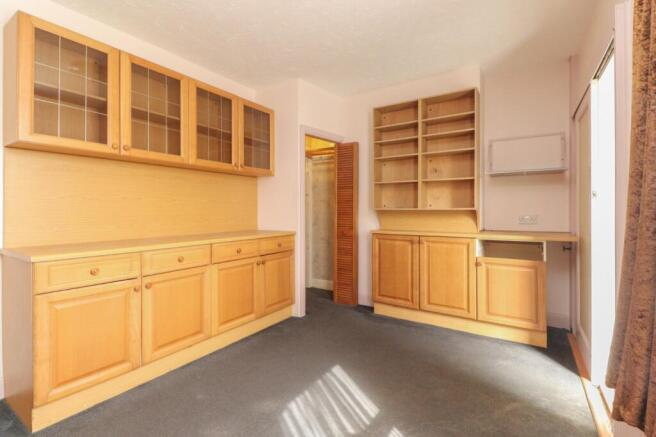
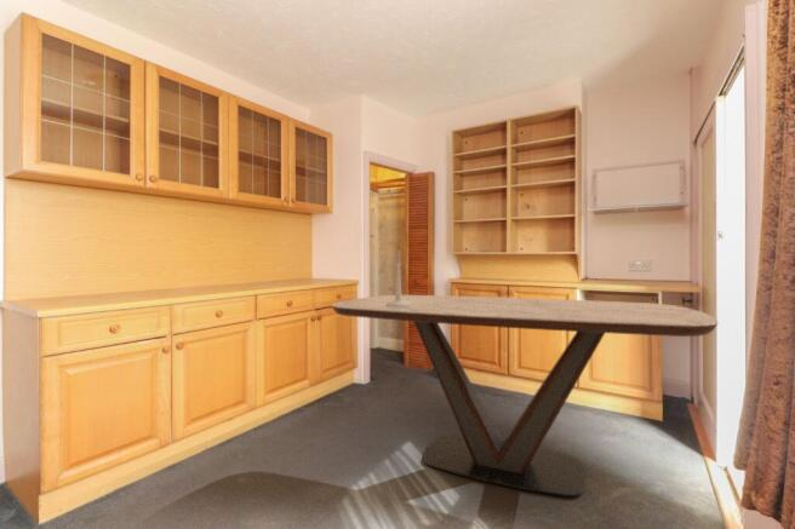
+ candlestick (398, 276)
+ dining table (479, 397)
